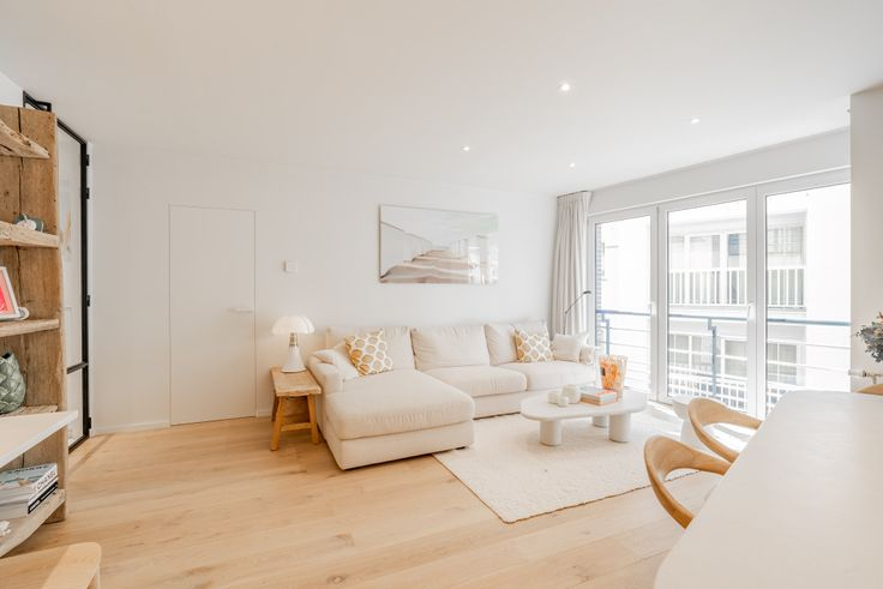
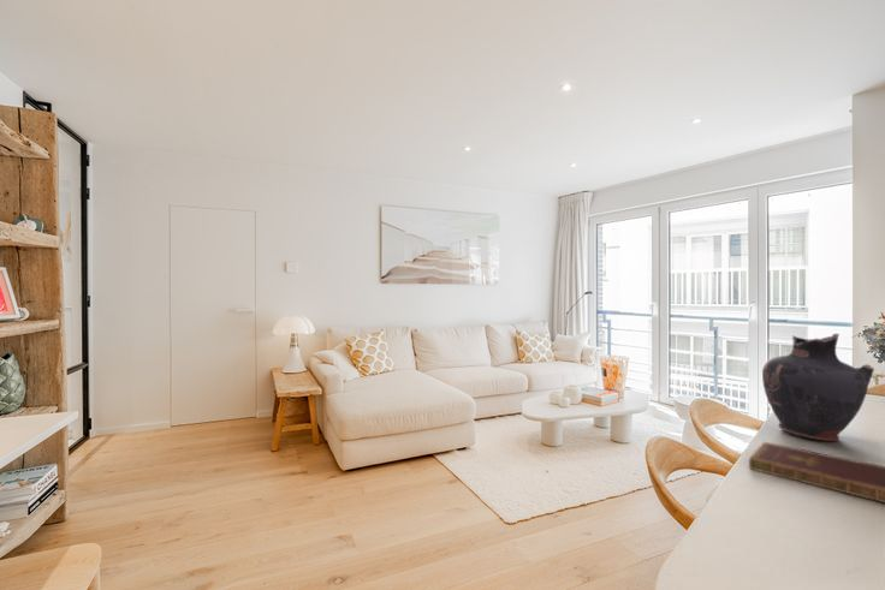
+ vase (813, 383)
+ notebook (825, 470)
